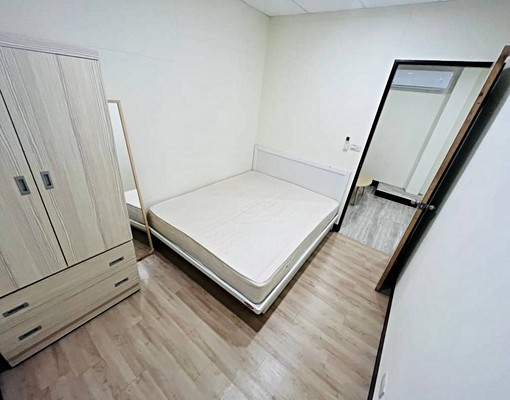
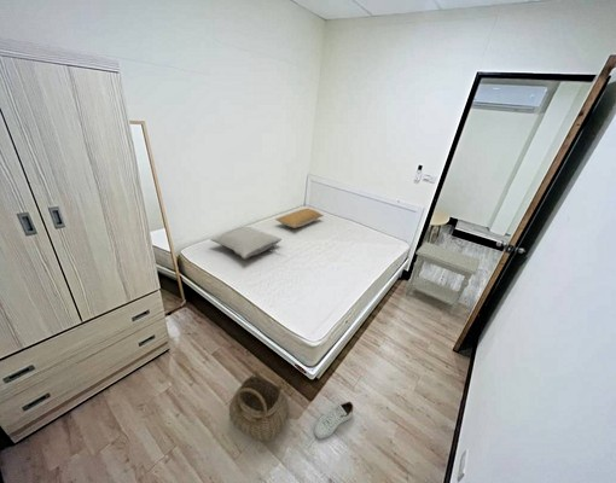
+ side table (438, 284)
+ basket (260, 400)
+ shoe (333, 415)
+ pillow (246, 240)
+ pillow (300, 217)
